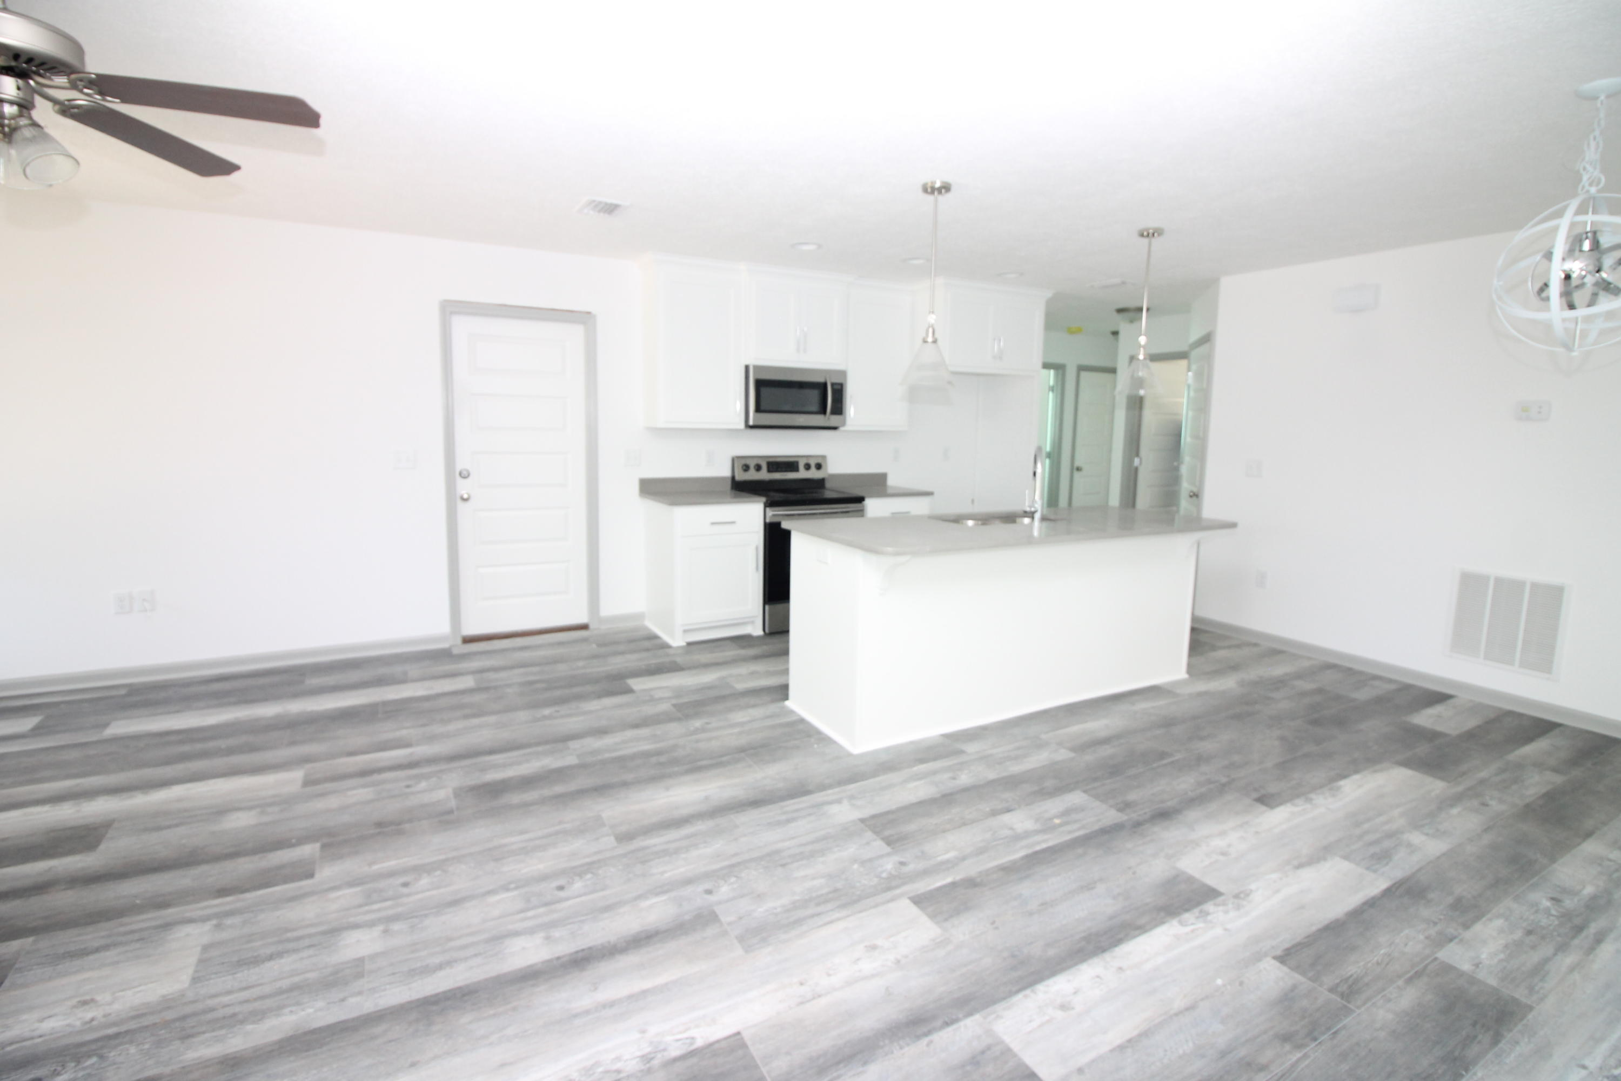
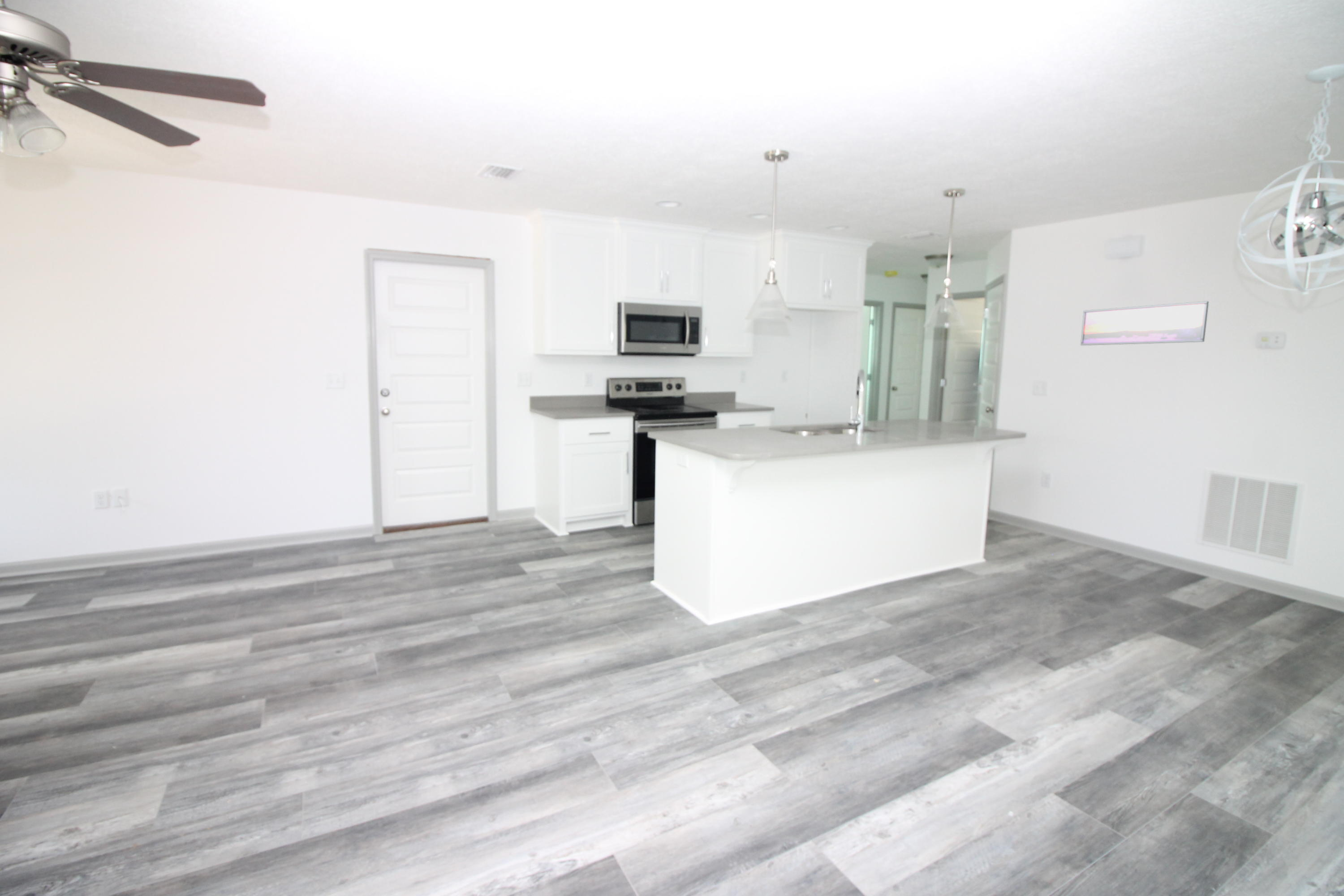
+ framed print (1139, 325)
